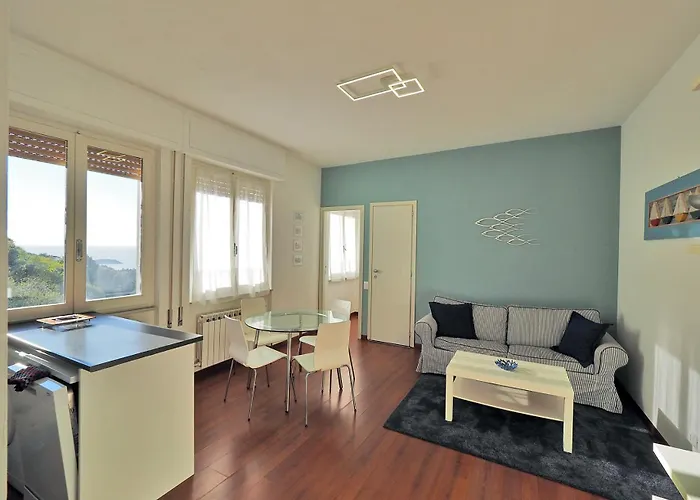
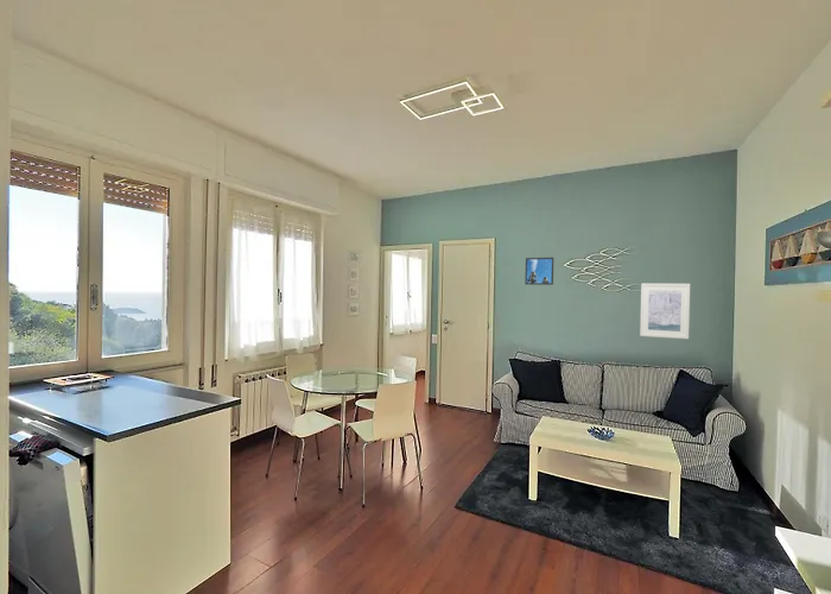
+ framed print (539, 271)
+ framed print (664, 310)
